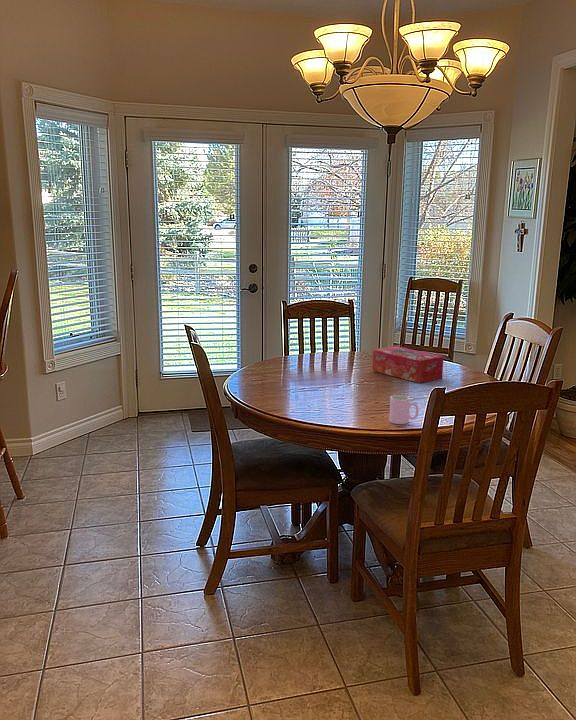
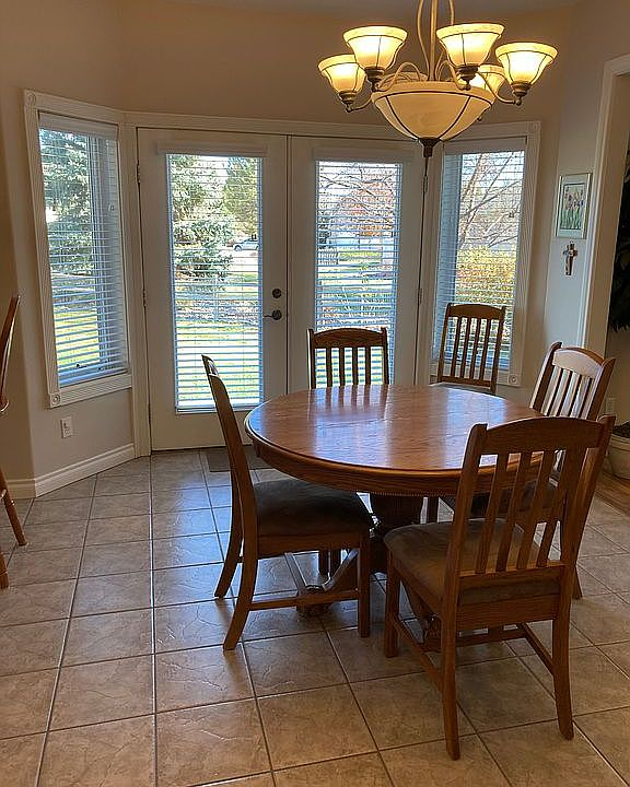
- tissue box (407, 363)
- cup (404, 410)
